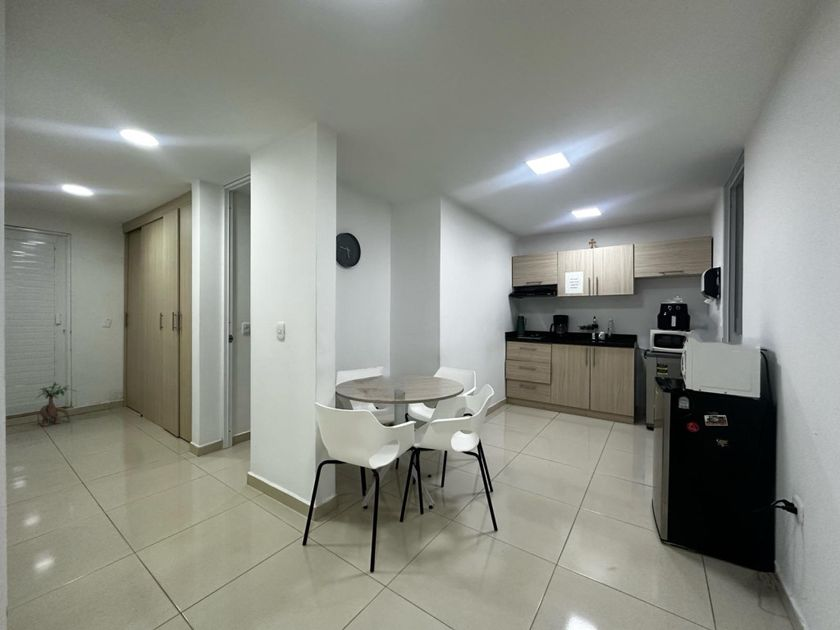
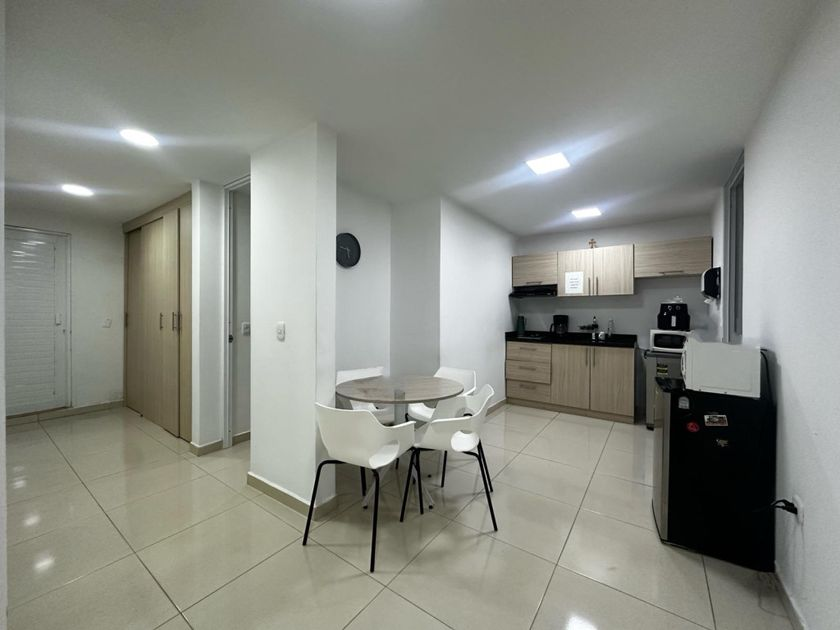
- decorative plant (54, 403)
